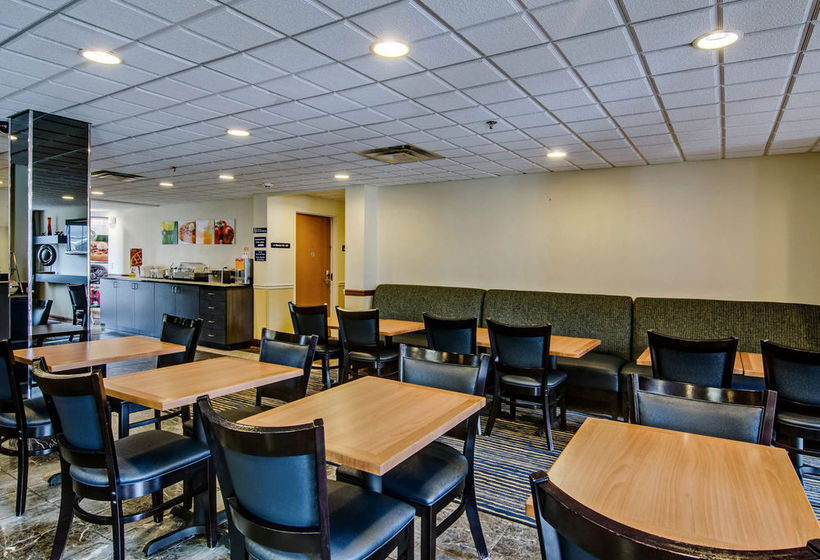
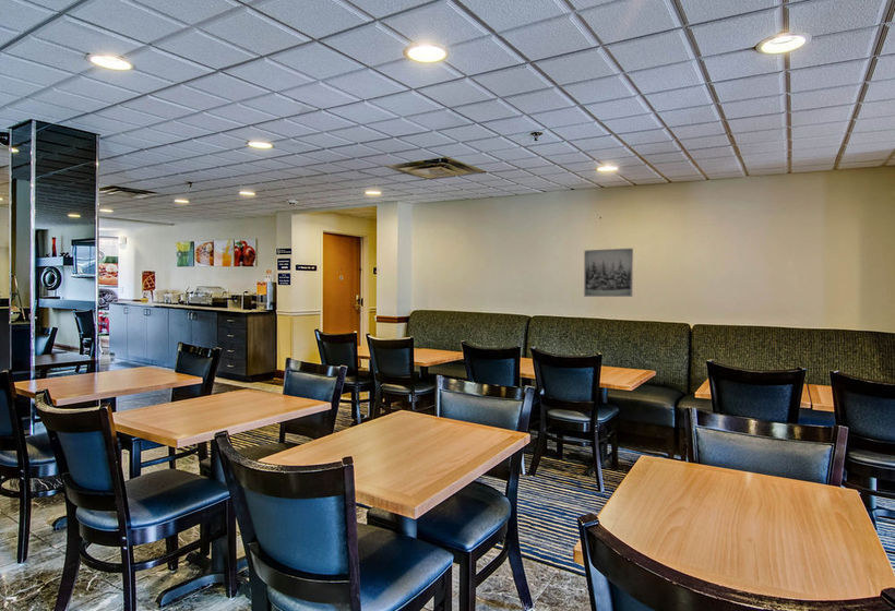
+ wall art (608, 273)
